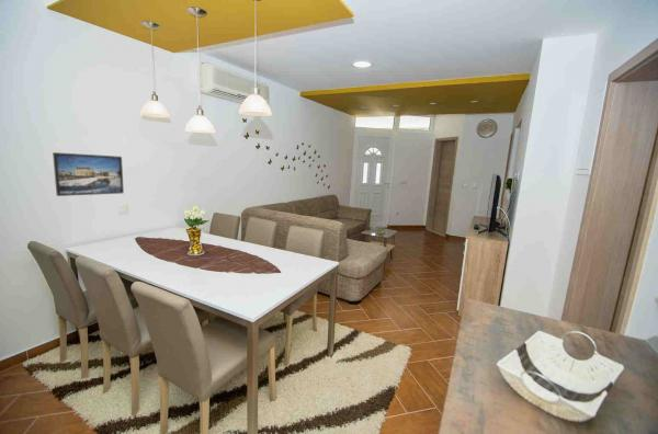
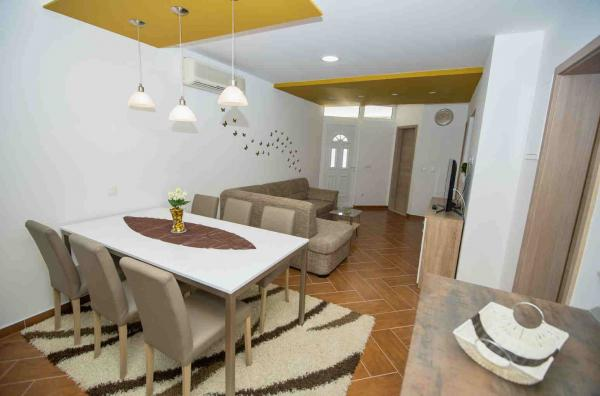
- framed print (91, 174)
